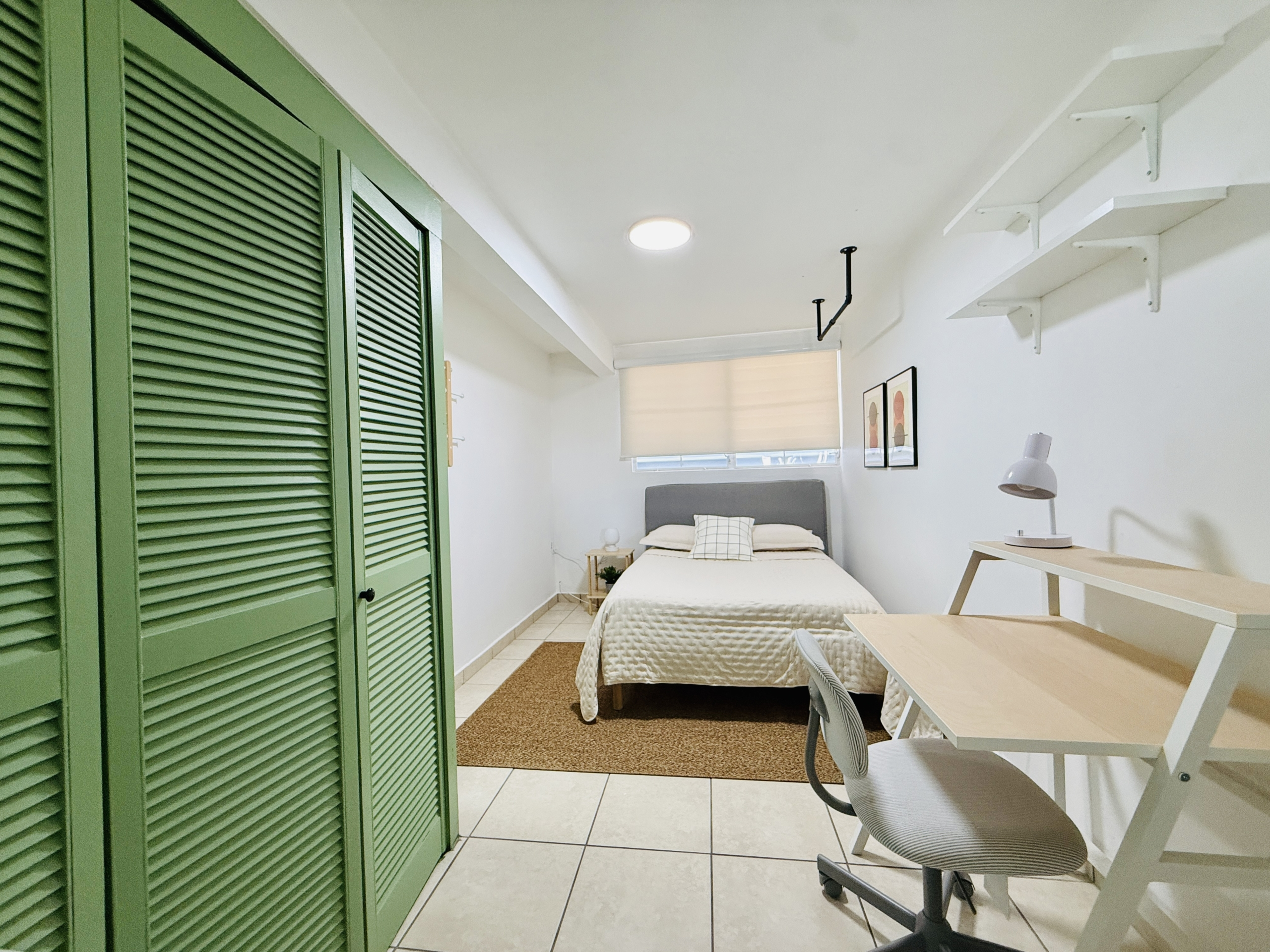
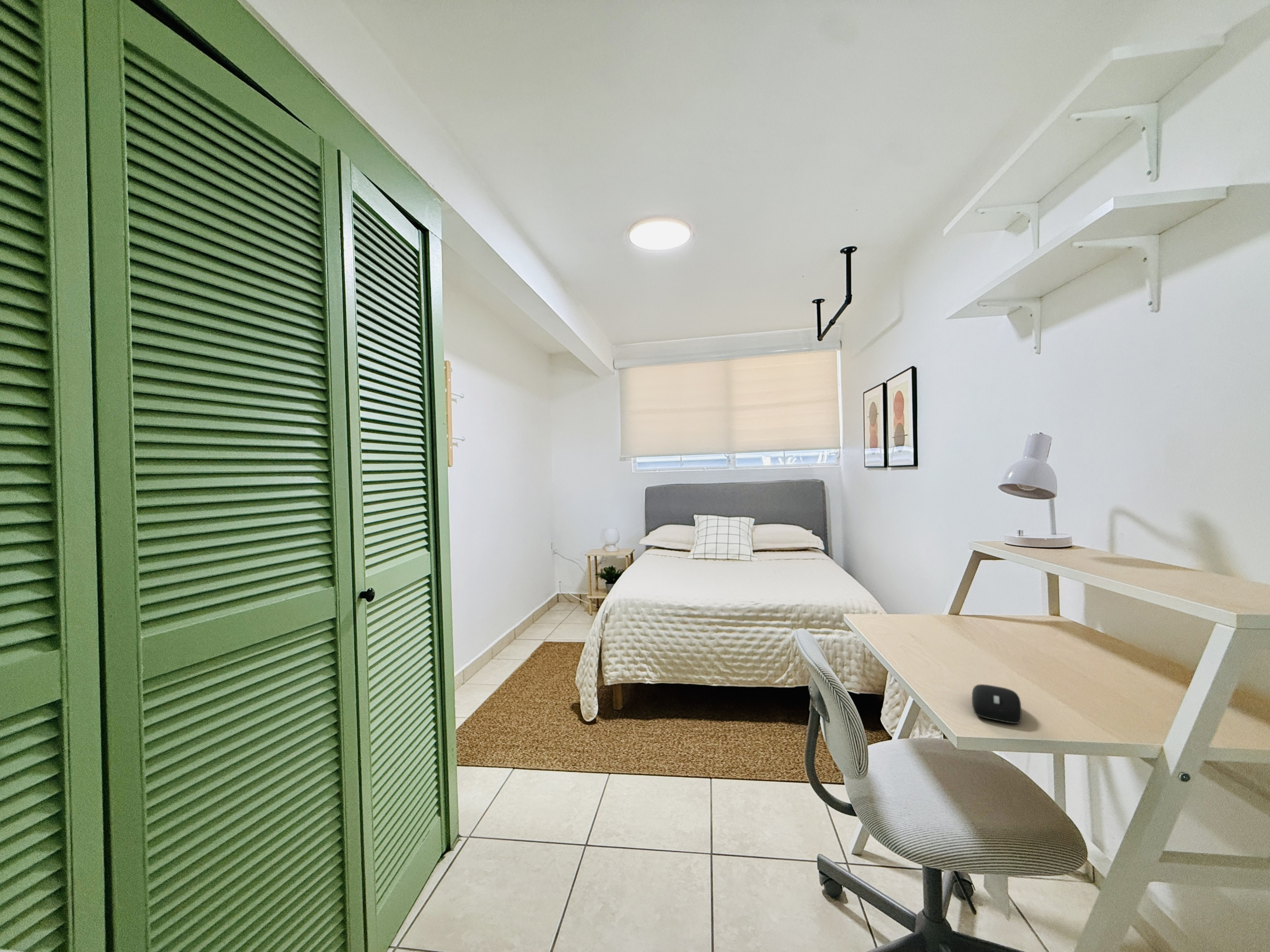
+ computer mouse (996, 699)
